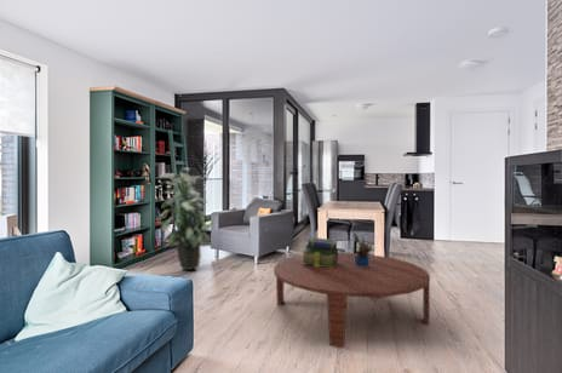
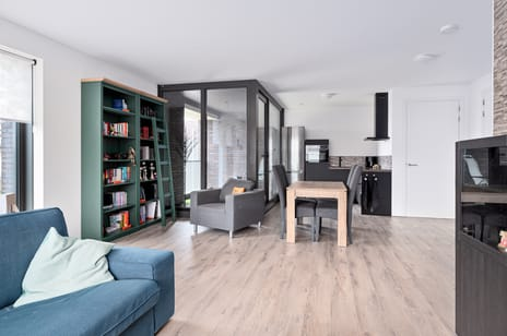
- potted plant (362, 248)
- indoor plant (184, 218)
- coffee table (348, 289)
- stack of books (321, 251)
